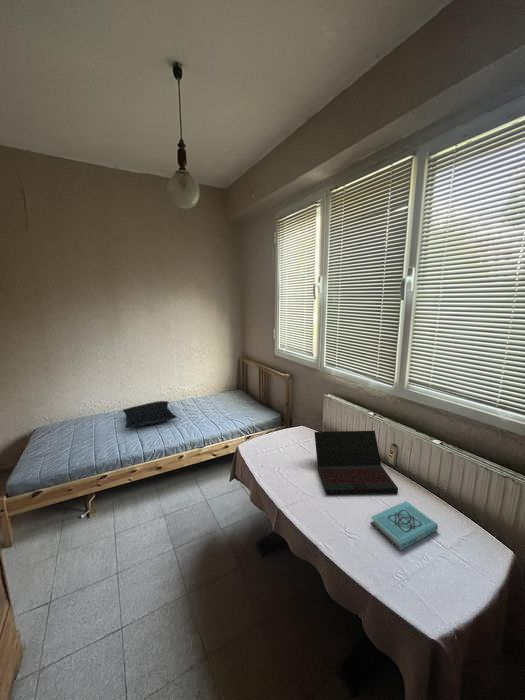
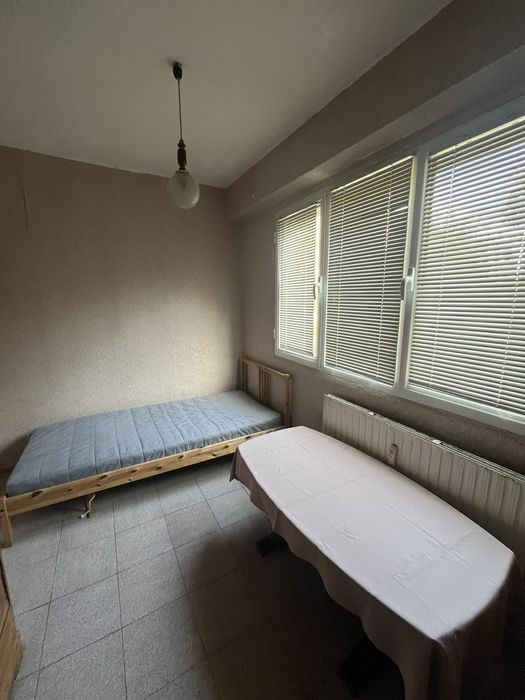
- pillow (148, 413)
- book (403, 523)
- laptop (352, 458)
